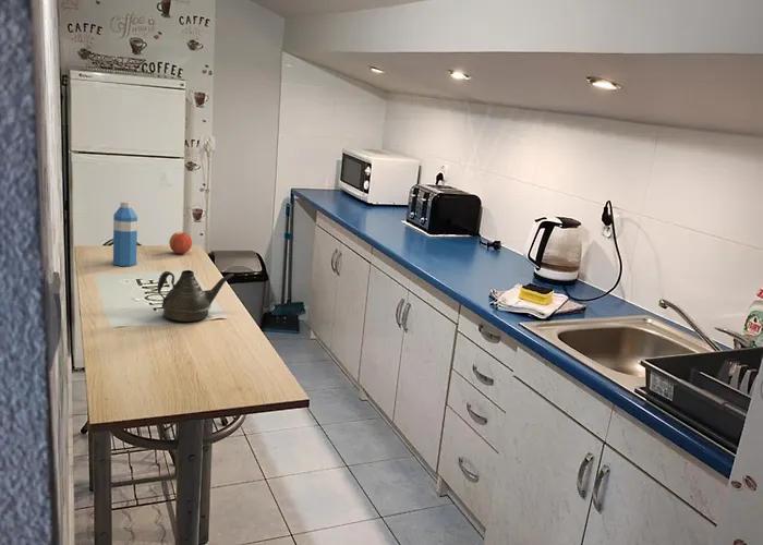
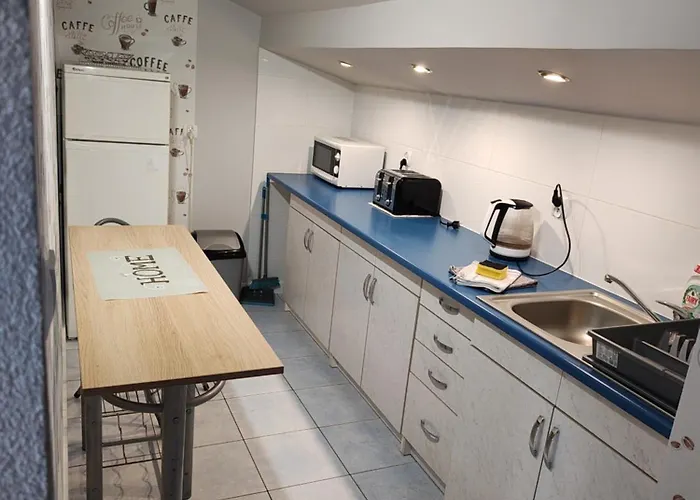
- teapot (196, 293)
- apple (180, 242)
- water bottle (124, 232)
